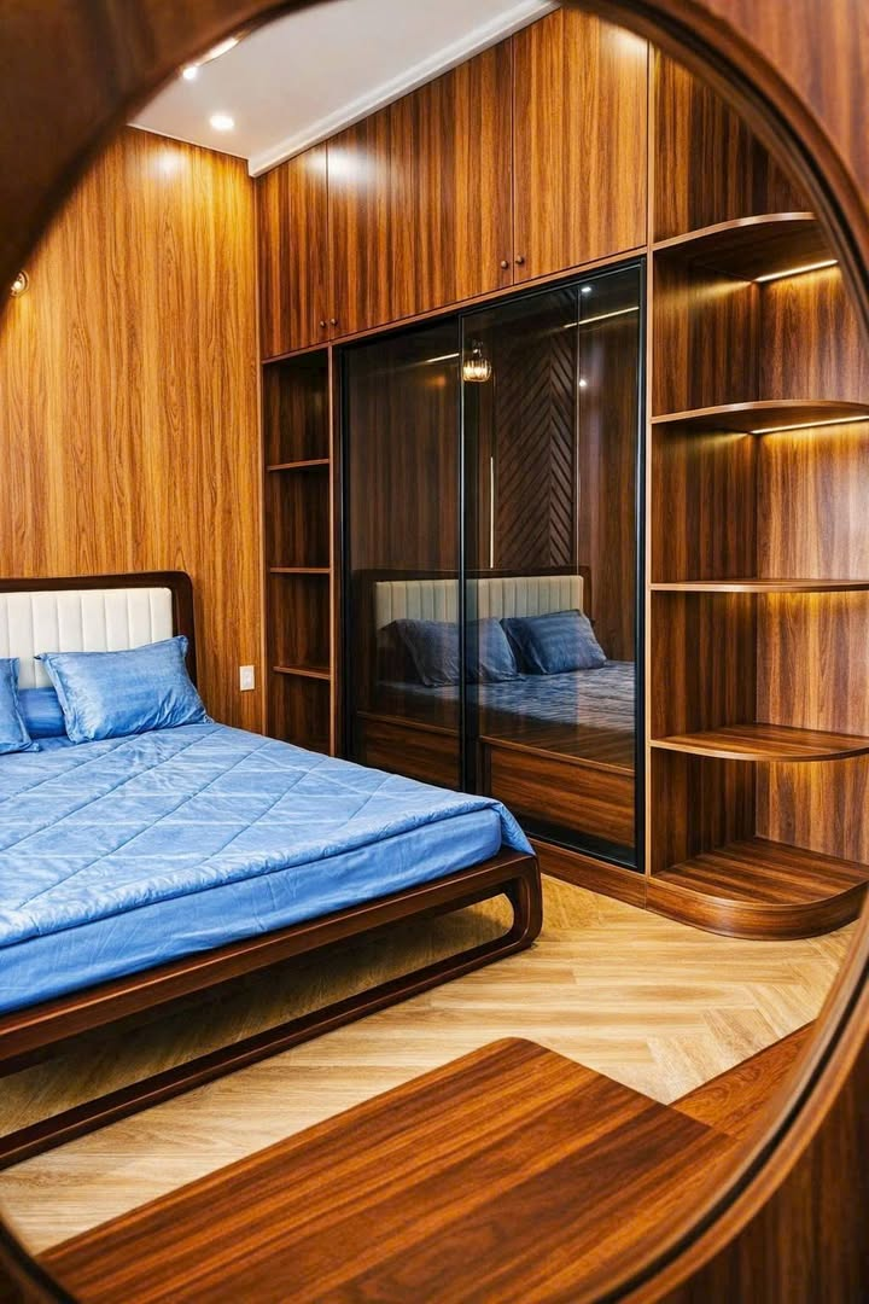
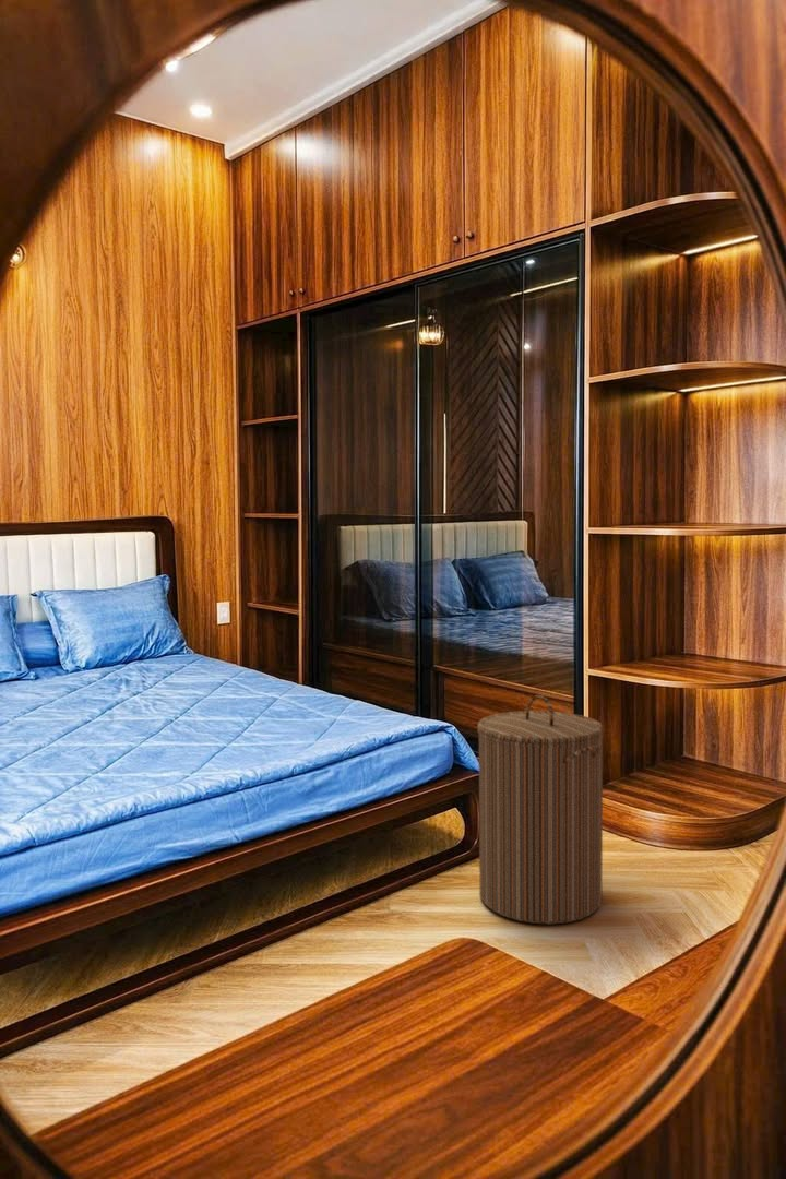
+ laundry hamper (539, 797)
